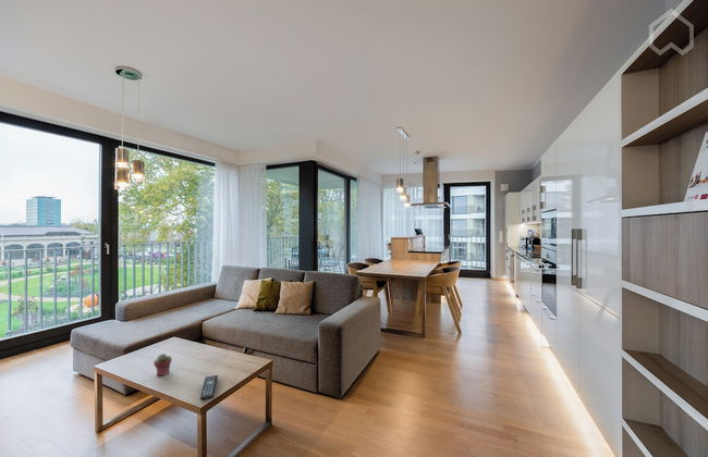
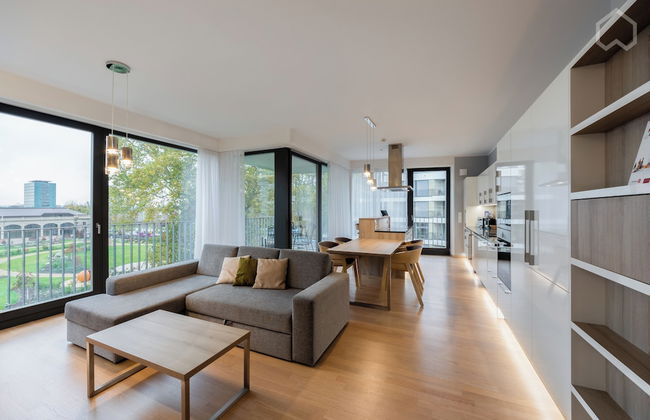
- potted succulent (162, 363)
- remote control (209, 386)
